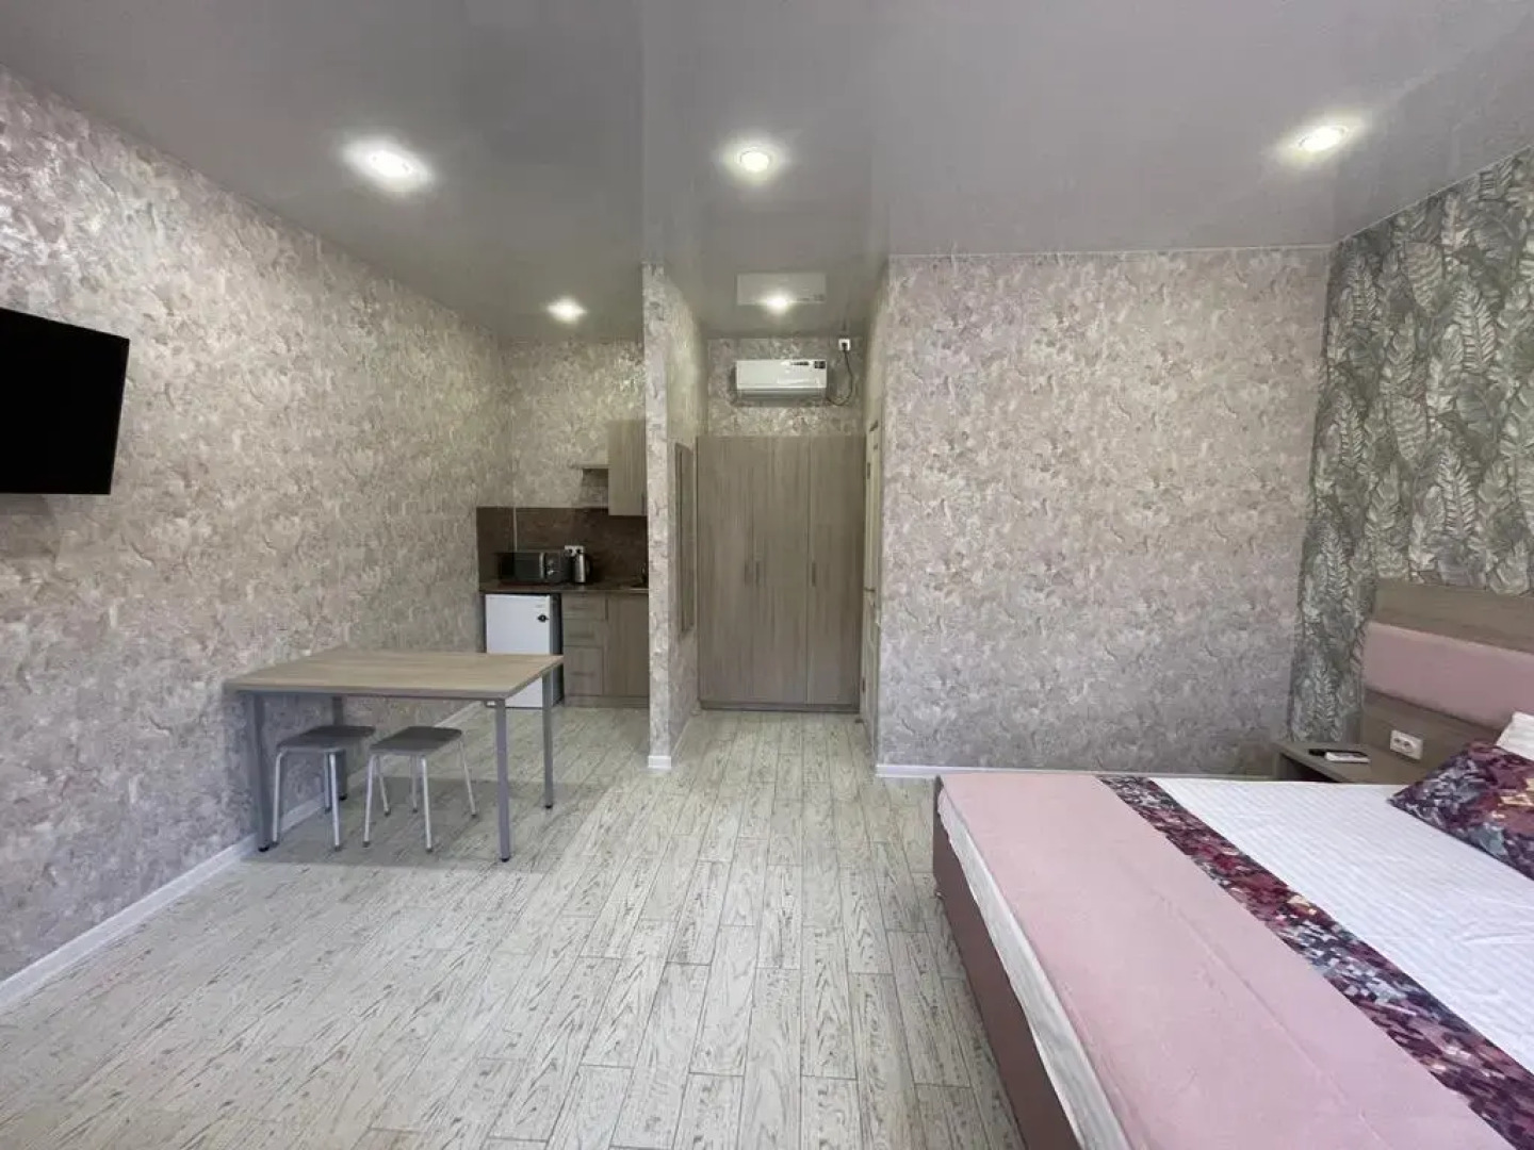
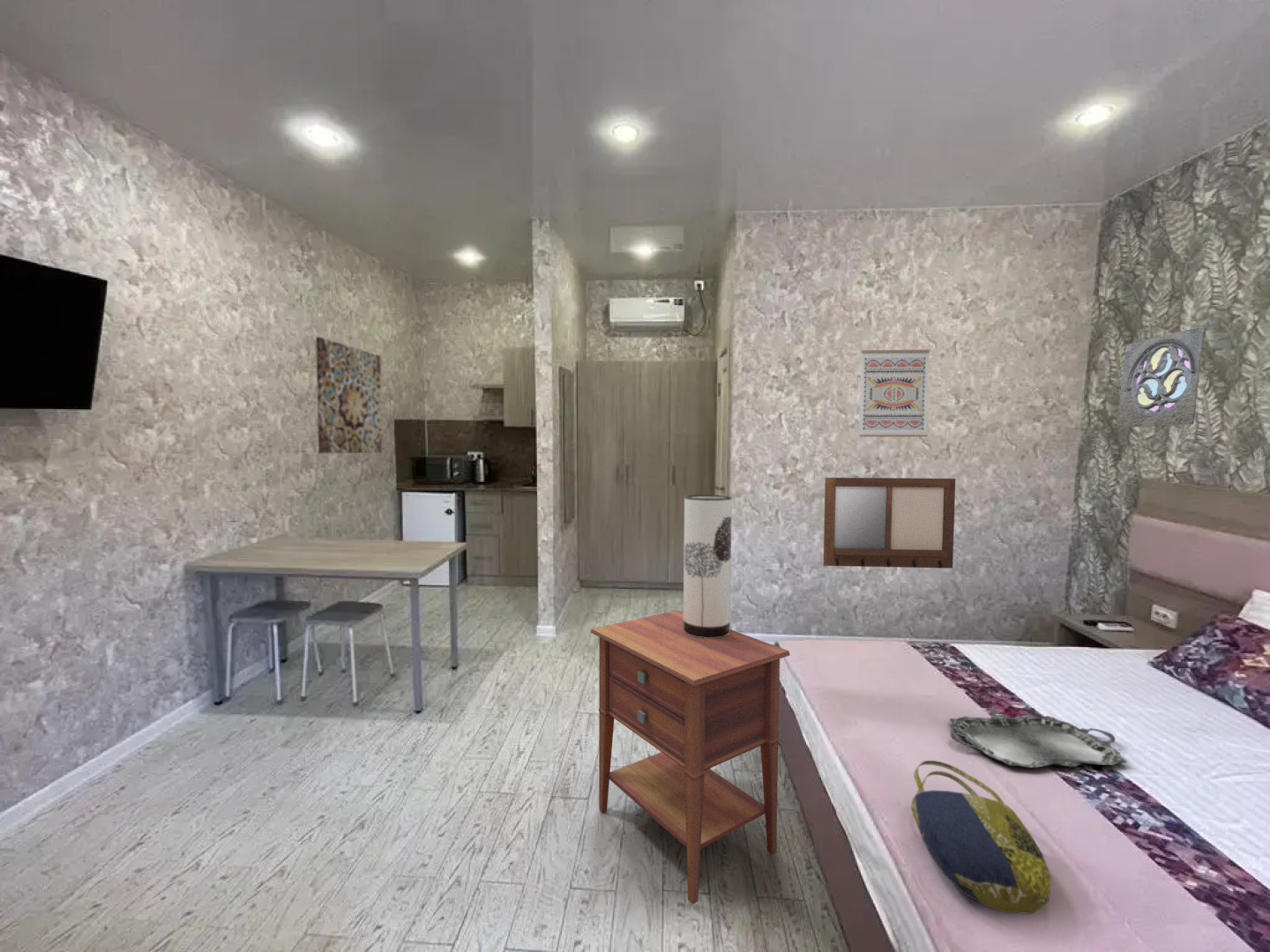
+ writing board (890, 523)
+ serving tray (1031, 739)
+ nightstand (684, 735)
+ tote bag (969, 826)
+ table lamp (706, 563)
+ wall art (352, 400)
+ wall art (893, 393)
+ wall ornament (1158, 381)
